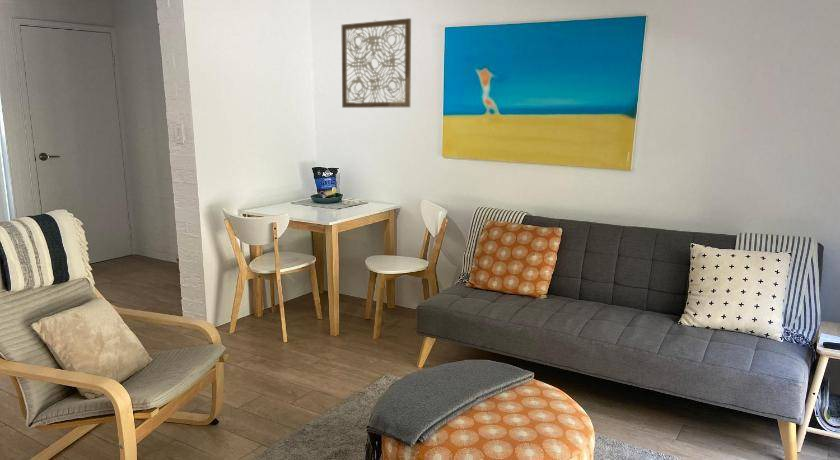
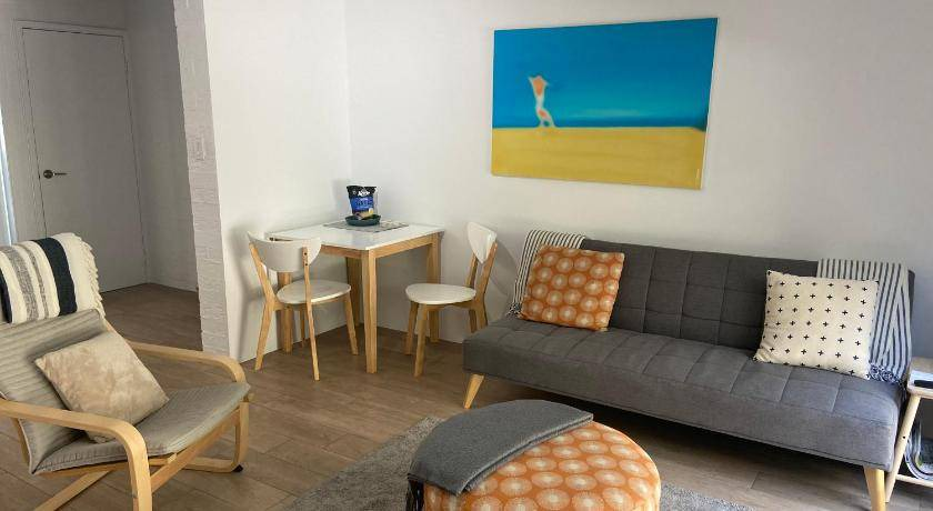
- wall art (378, 63)
